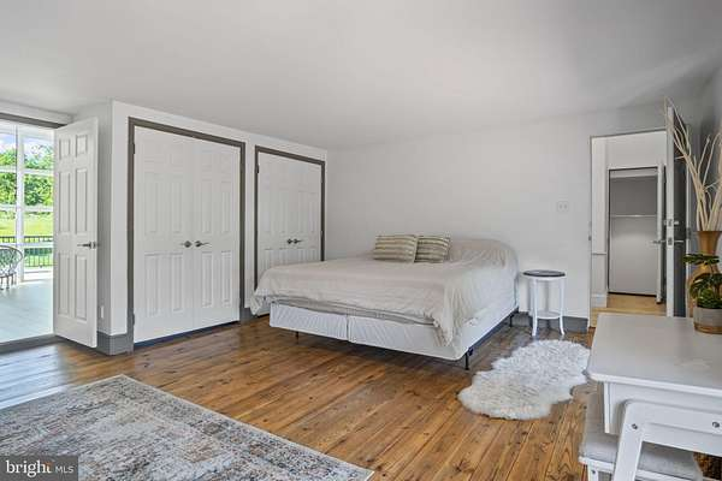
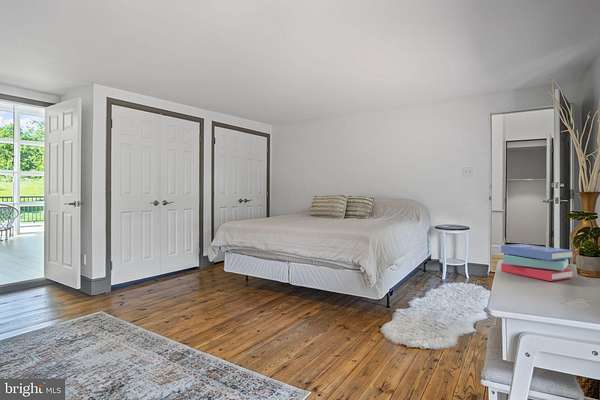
+ book (534, 260)
